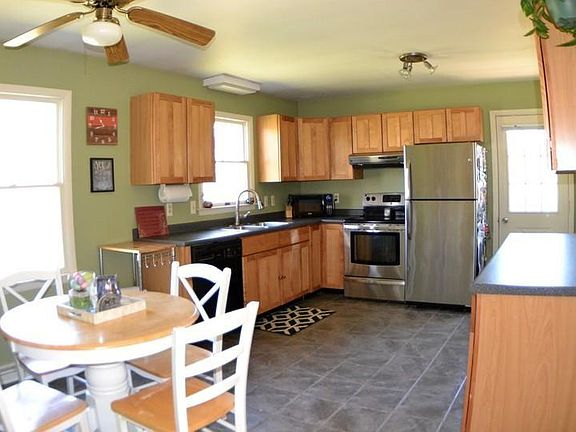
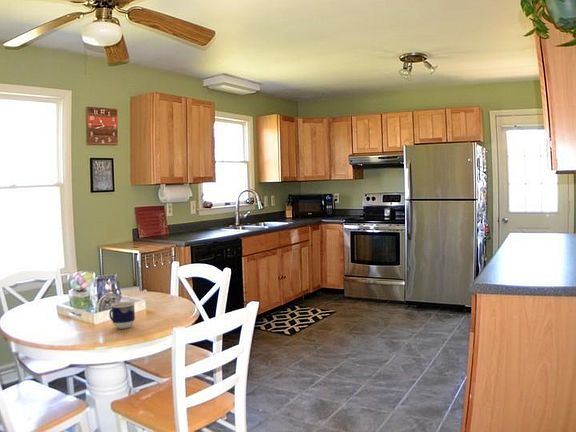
+ cup (121, 316)
